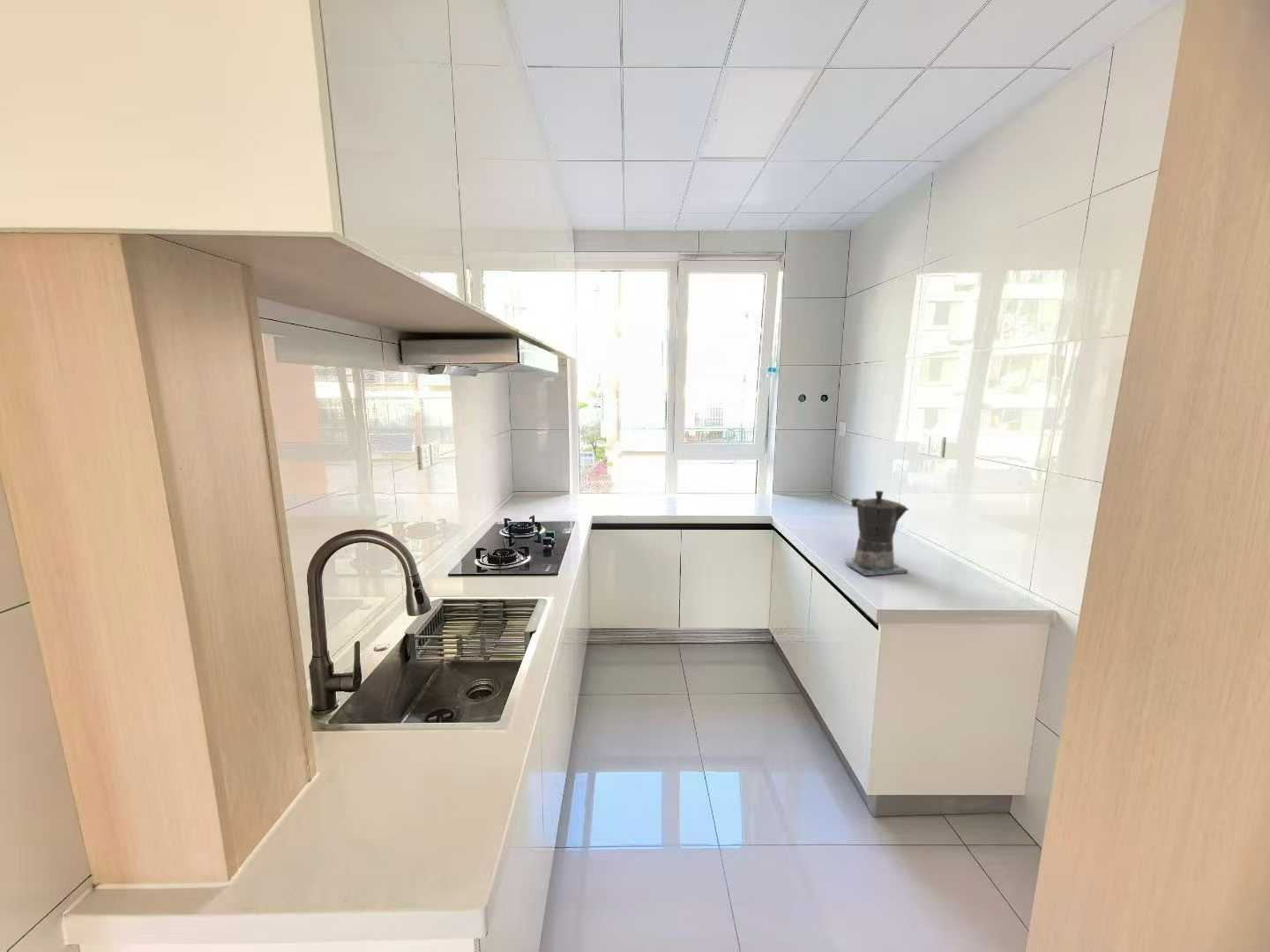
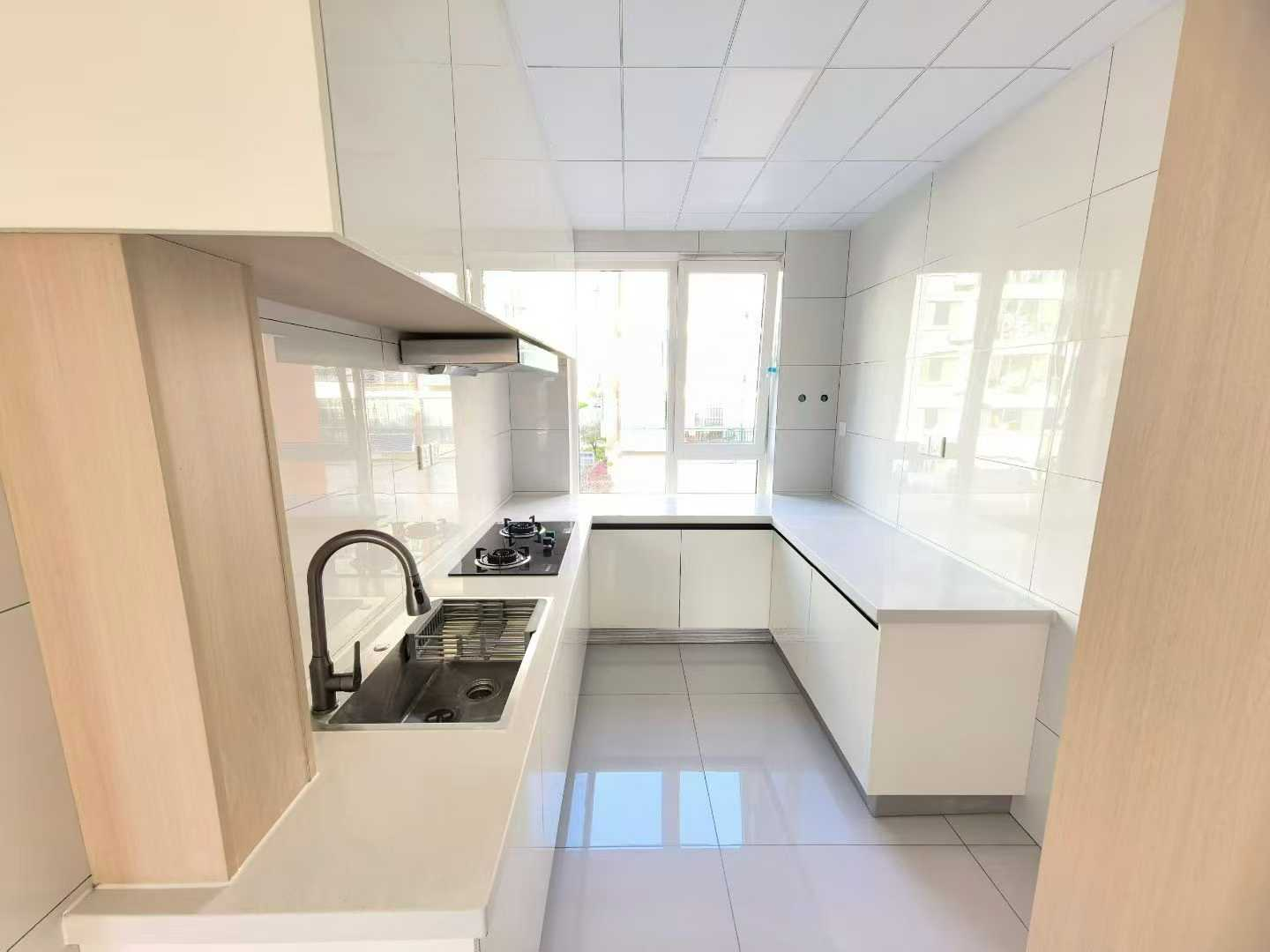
- coffee maker (876, 529)
